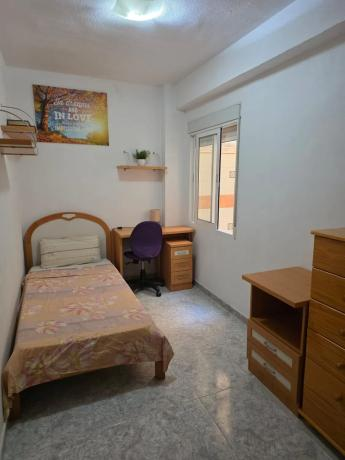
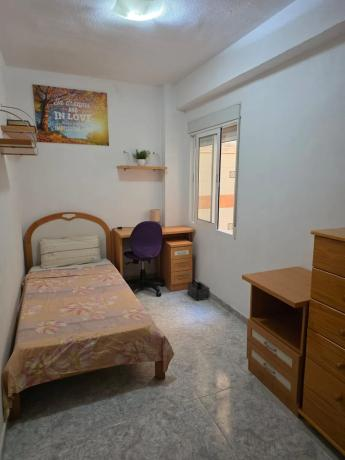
+ storage bin (198, 290)
